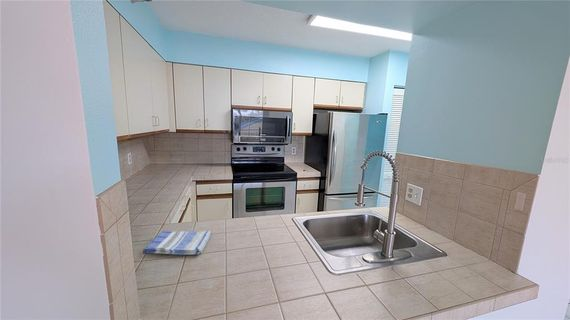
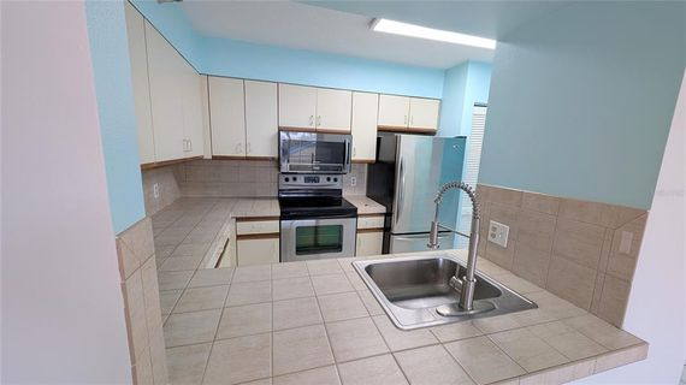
- dish towel (180, 241)
